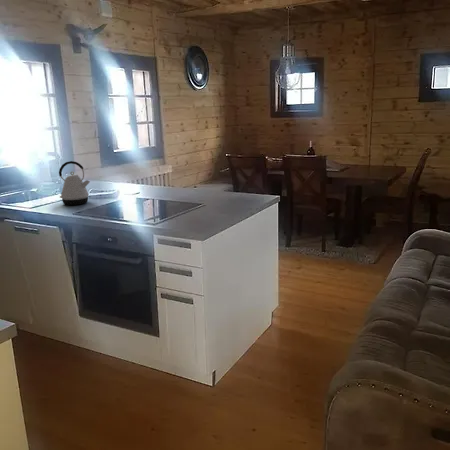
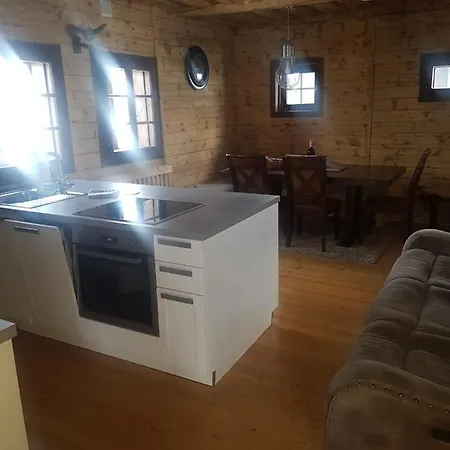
- kettle (74, 182)
